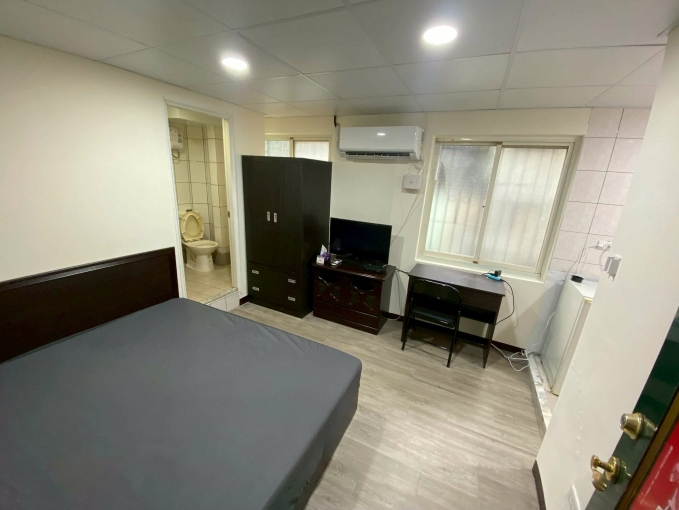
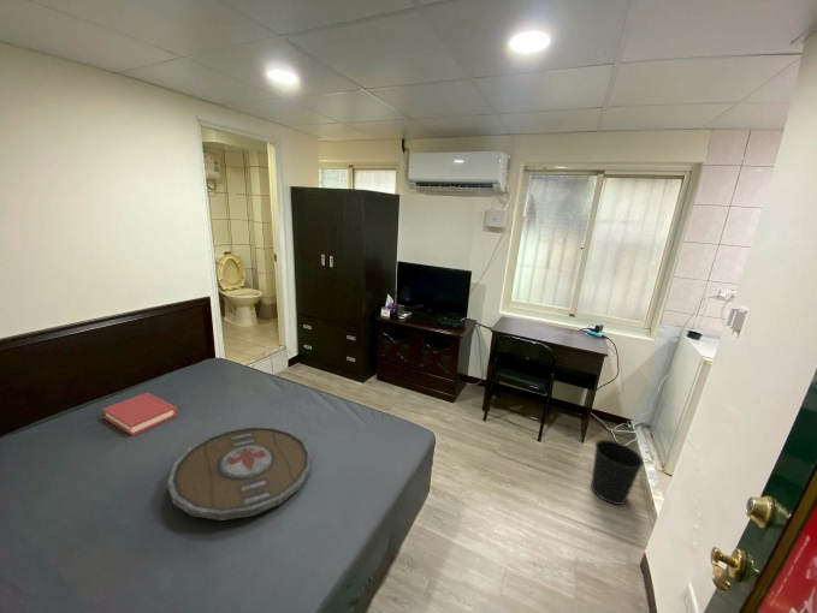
+ hardback book (141, 411)
+ wastebasket (612, 472)
+ serving tray (245, 464)
